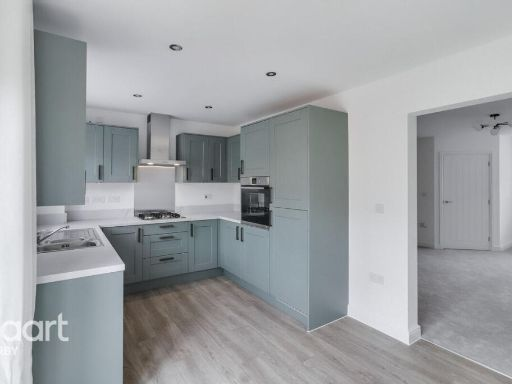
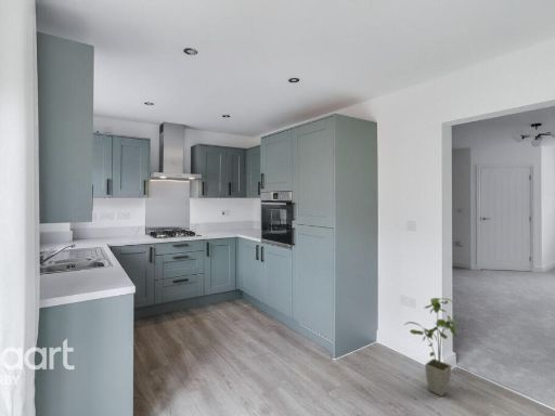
+ house plant (431, 343)
